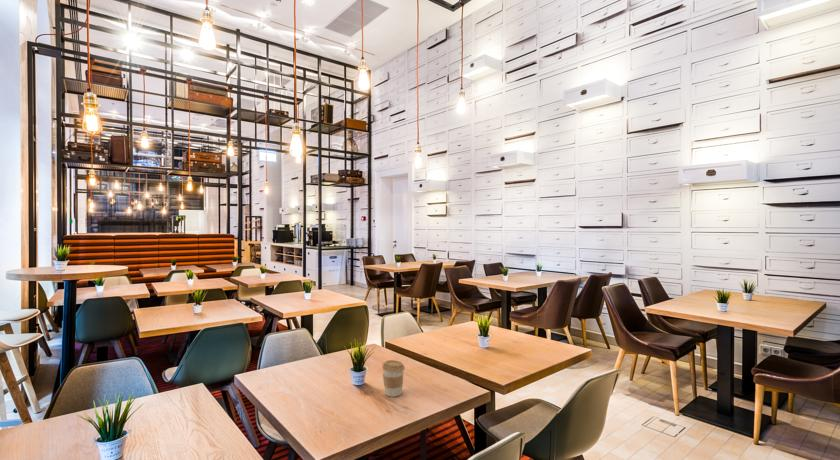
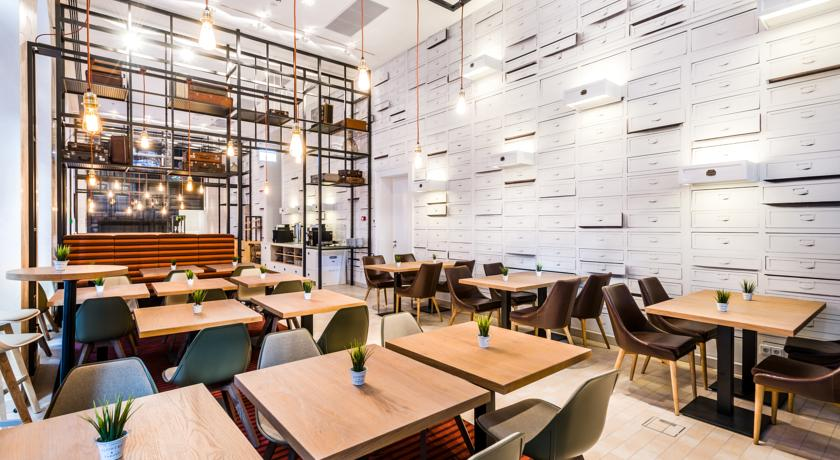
- coffee cup (393, 377)
